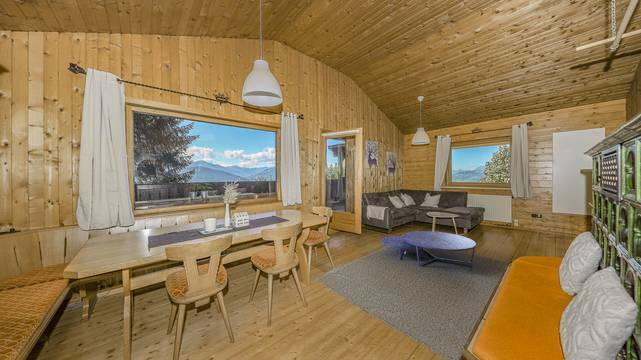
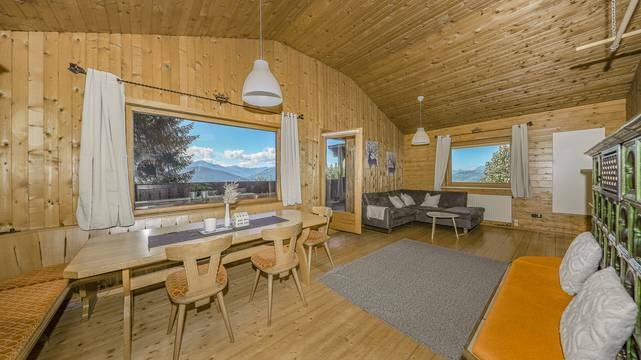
- nesting table (426, 246)
